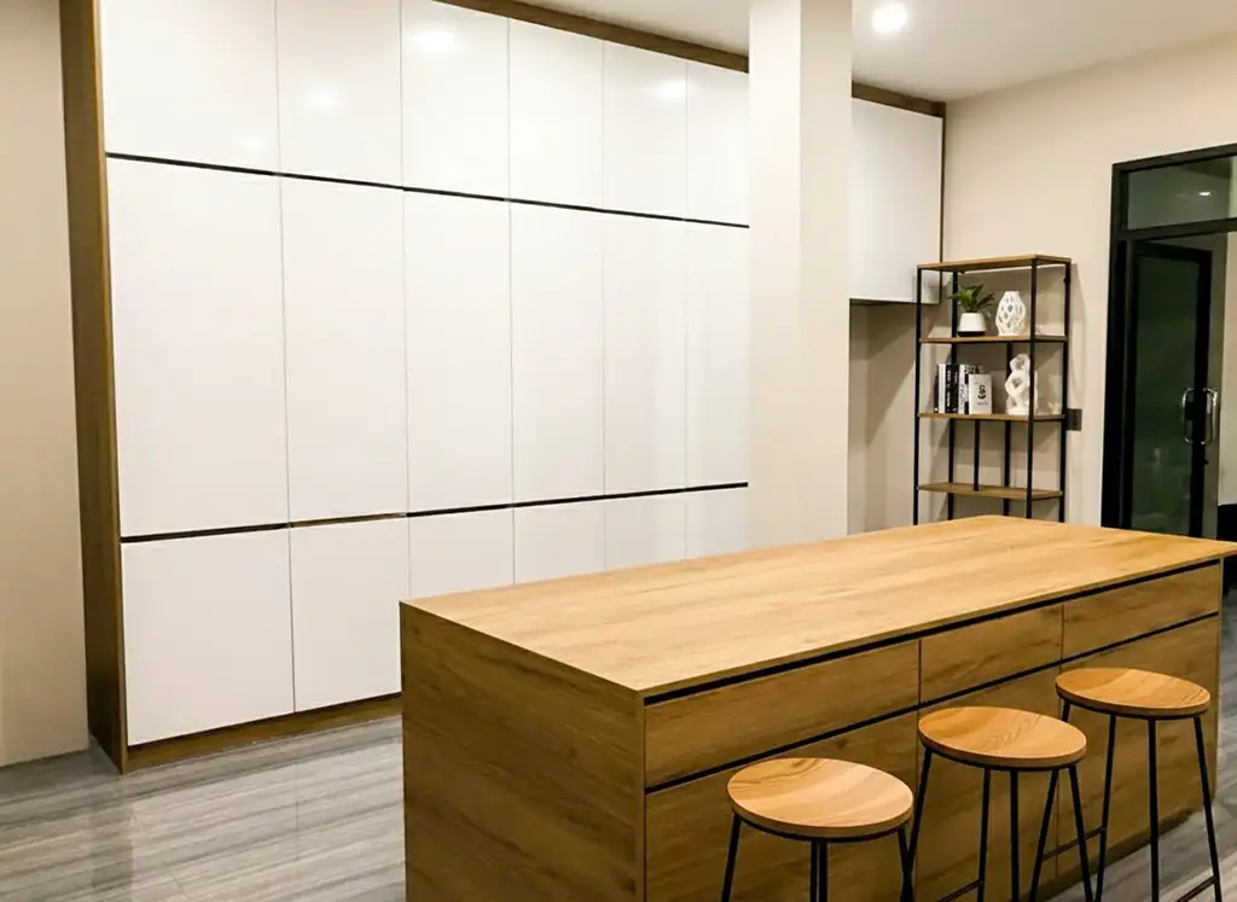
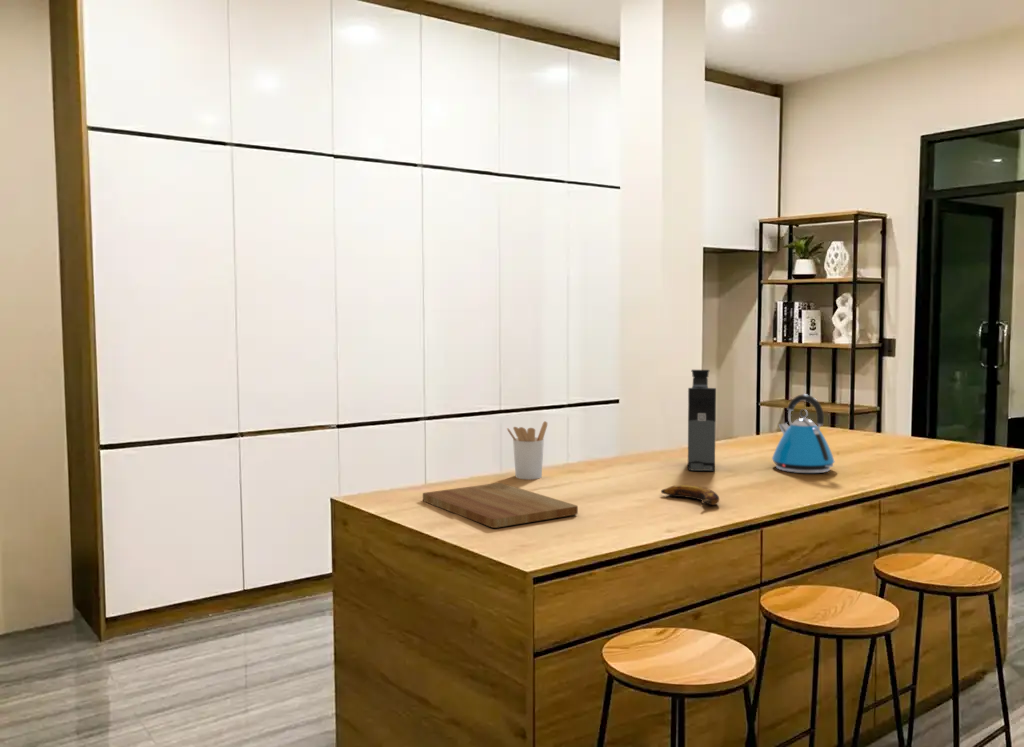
+ cutting board (497, 503)
+ coffee maker (701, 419)
+ banana (691, 495)
+ utensil holder (527, 450)
+ kettle (805, 431)
